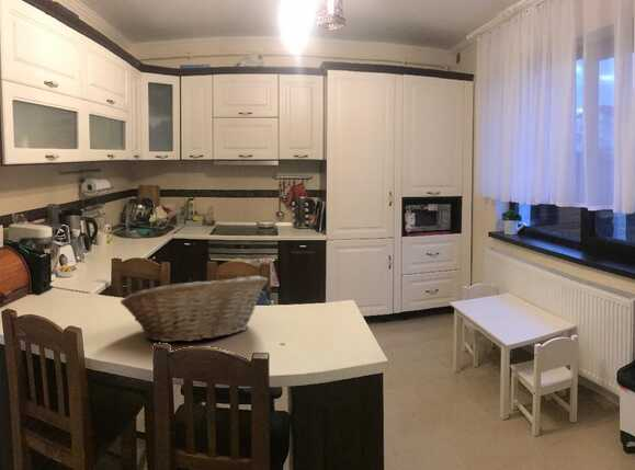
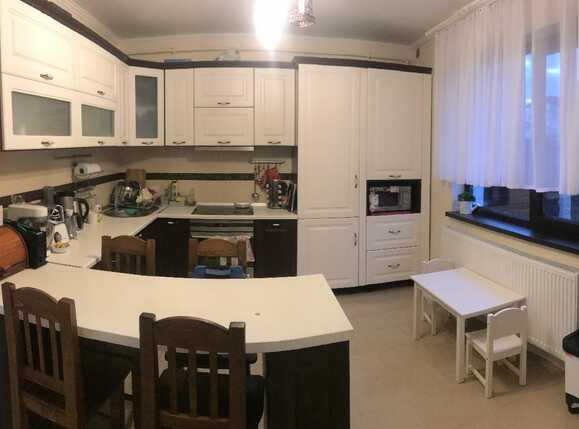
- fruit basket (199, 302)
